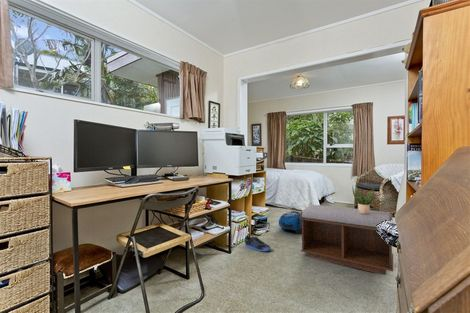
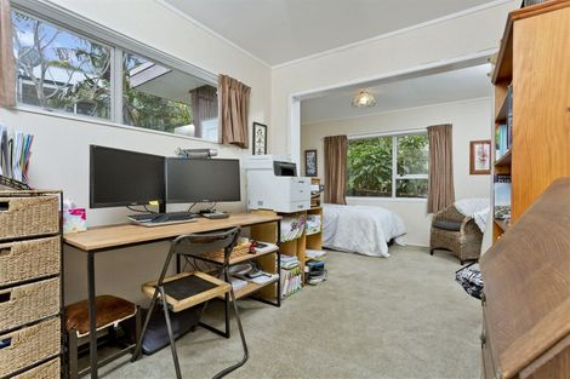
- backpack (292, 221)
- sneaker (257, 242)
- bench (345, 234)
- potted plant (362, 198)
